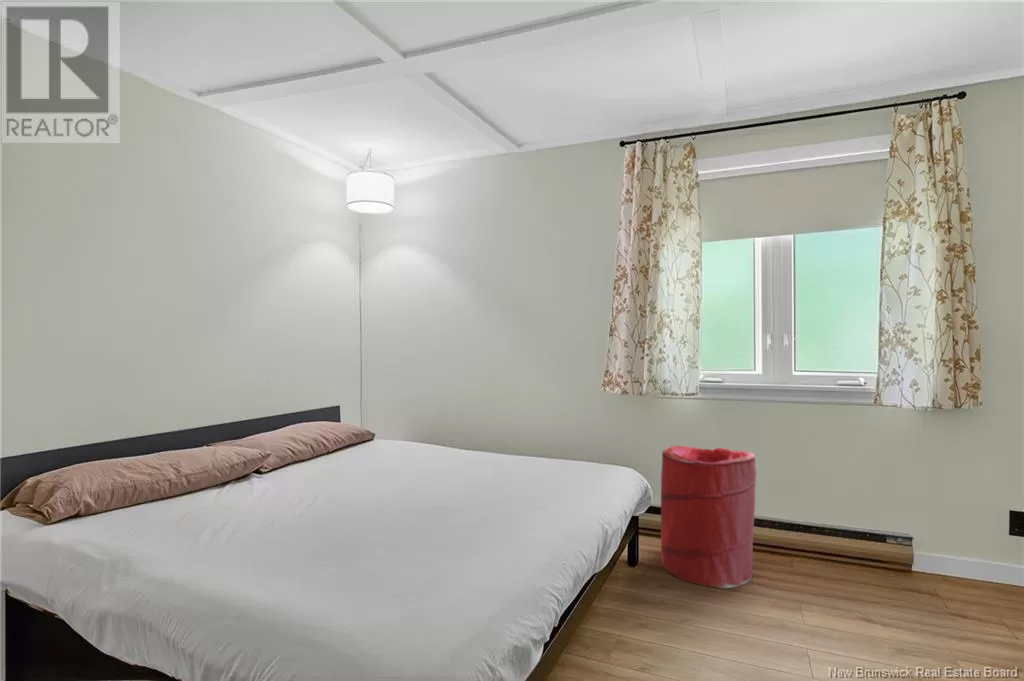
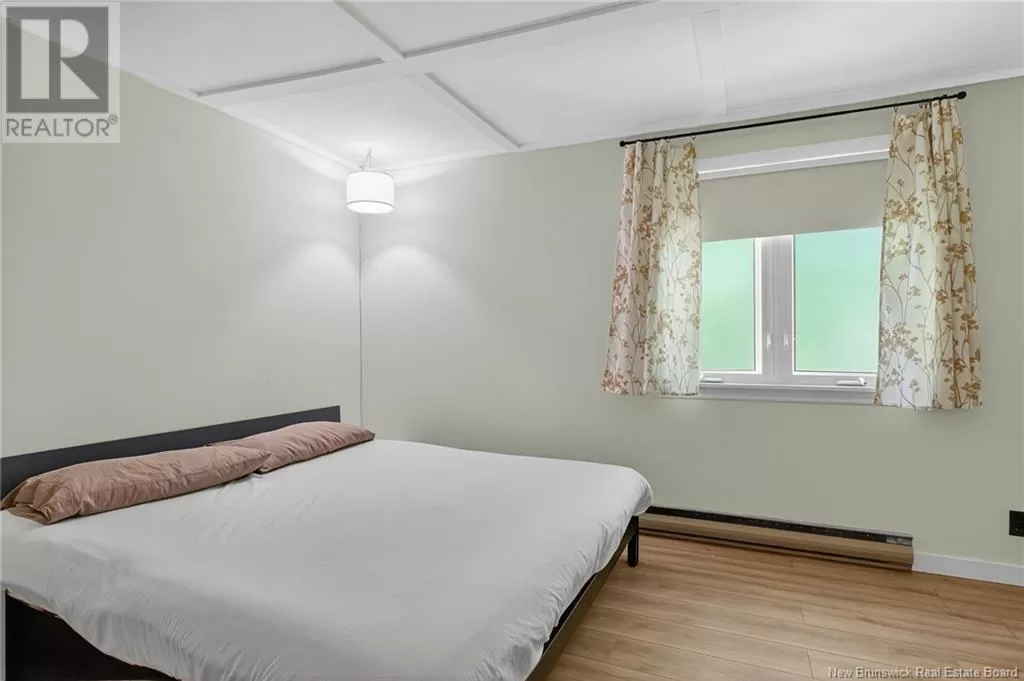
- laundry hamper (707, 508)
